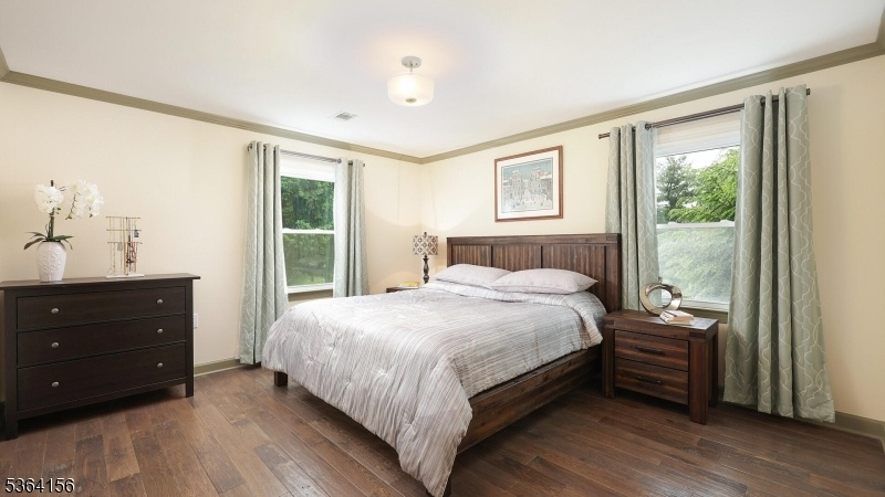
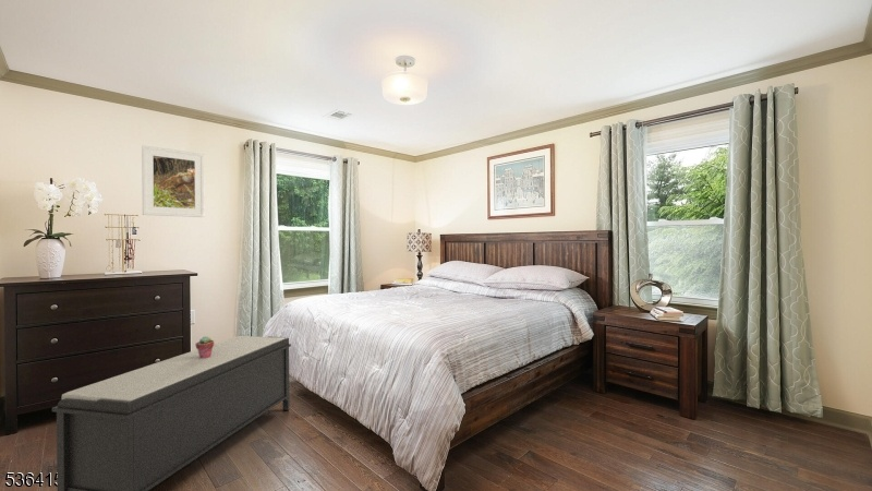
+ potted succulent (205, 346)
+ bench (201, 404)
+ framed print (174, 182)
